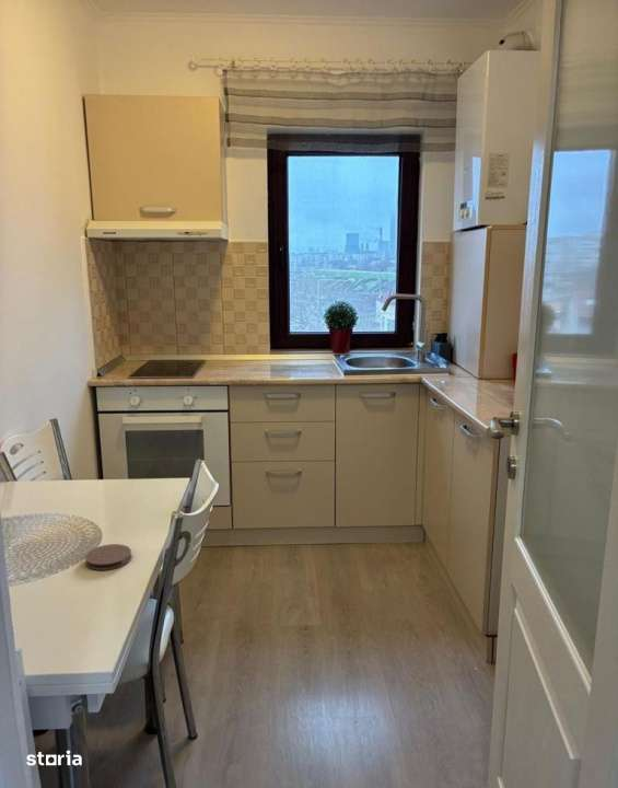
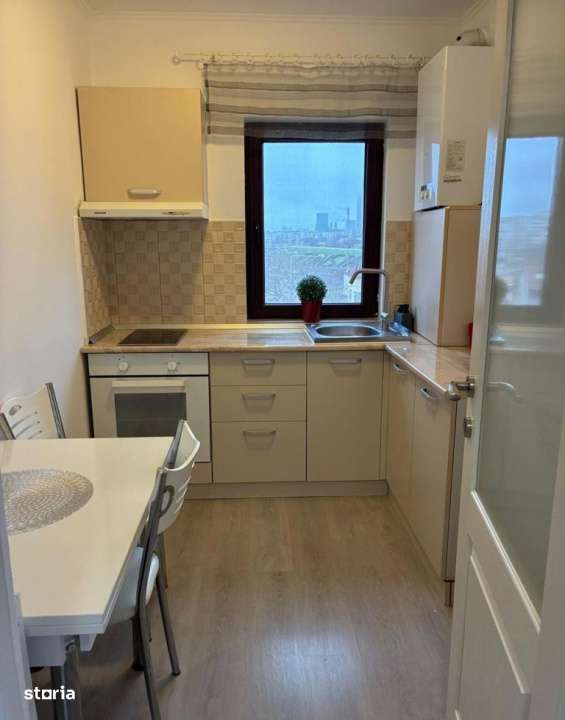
- coaster (108, 556)
